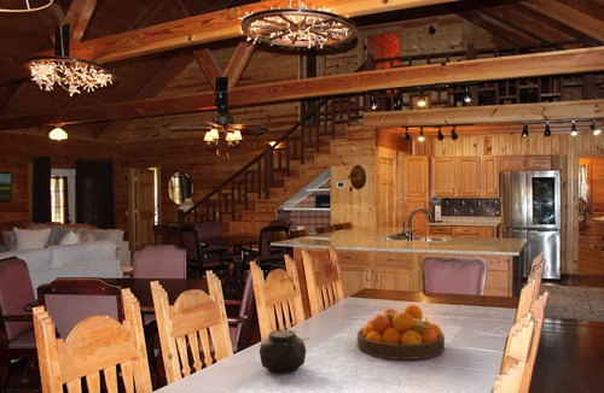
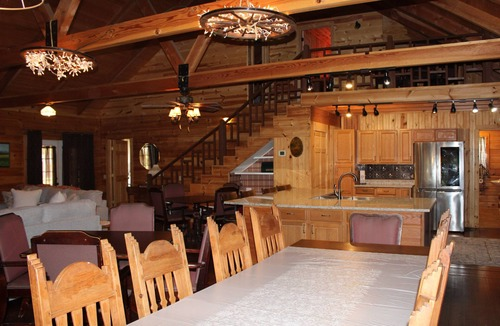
- teapot (284, 352)
- fruit bowl (400, 327)
